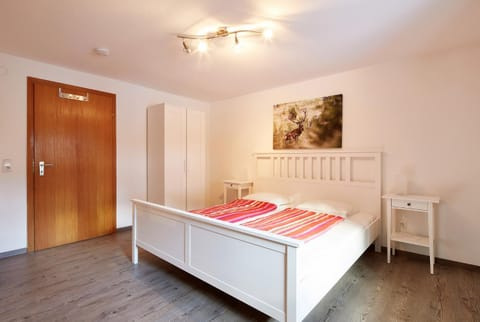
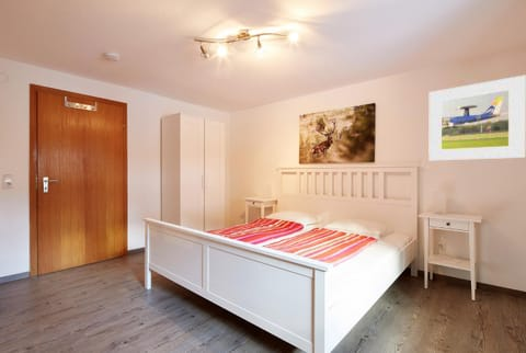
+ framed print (472, 122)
